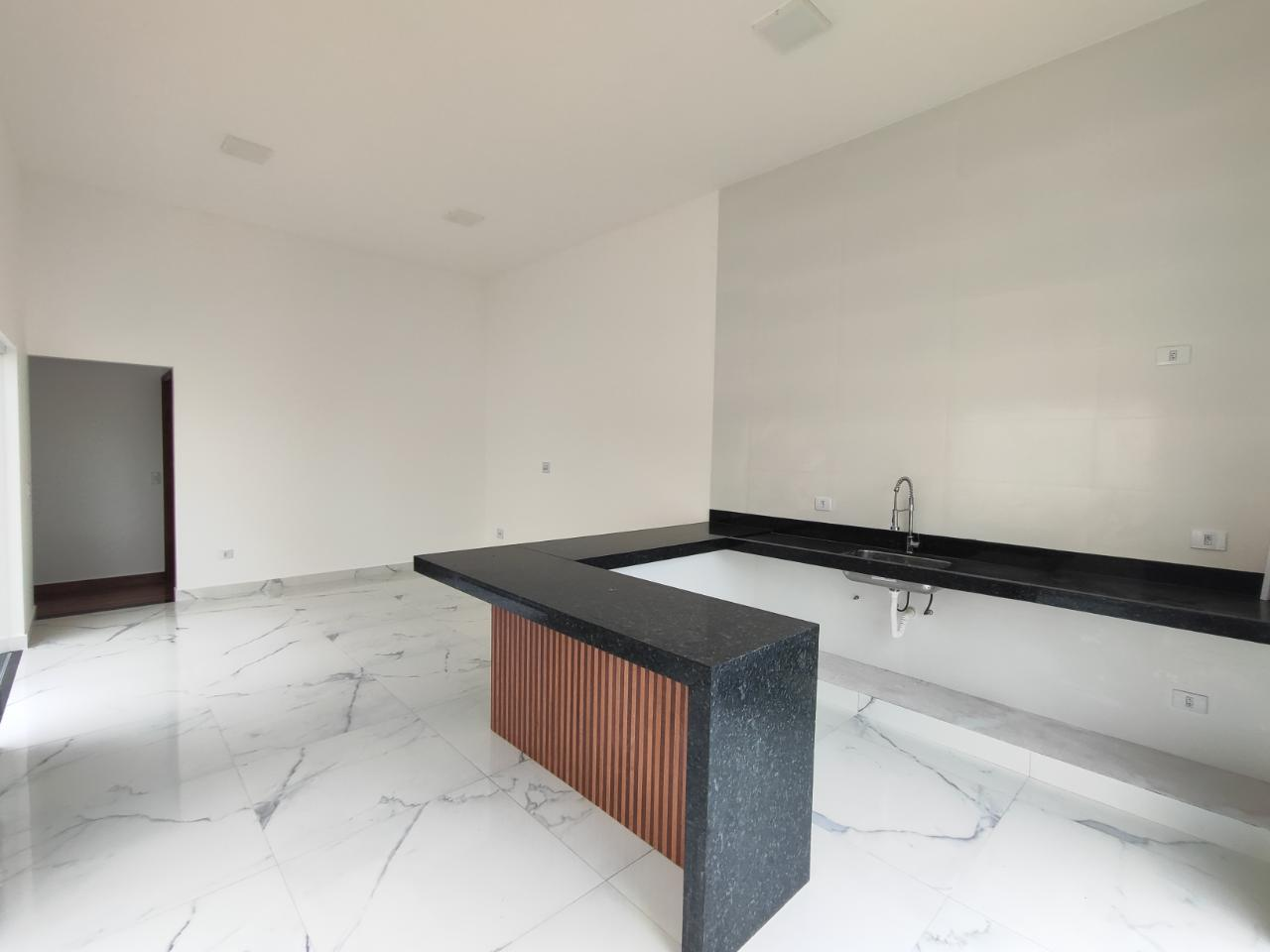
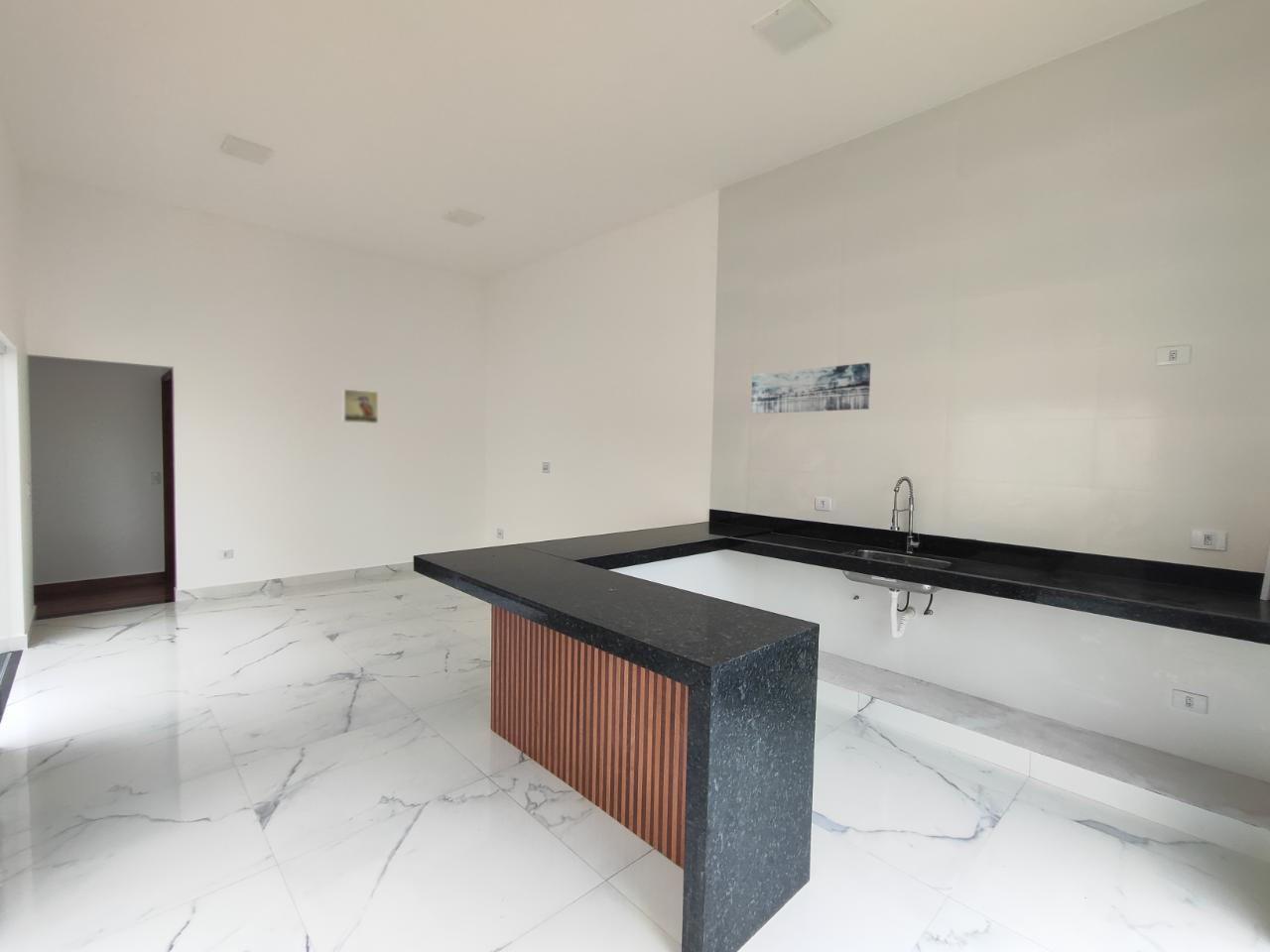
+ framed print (360, 407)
+ wall art (806, 390)
